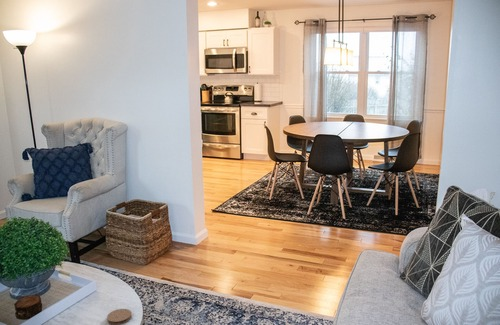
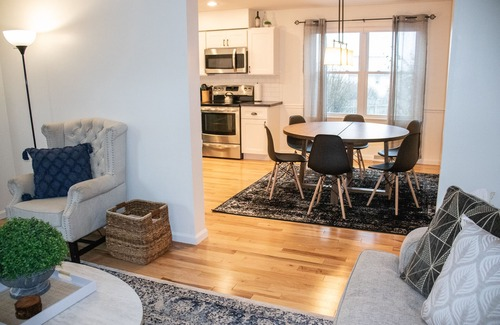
- coaster (119, 316)
